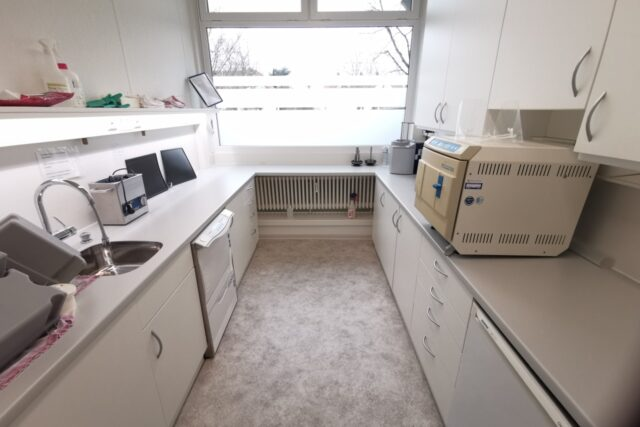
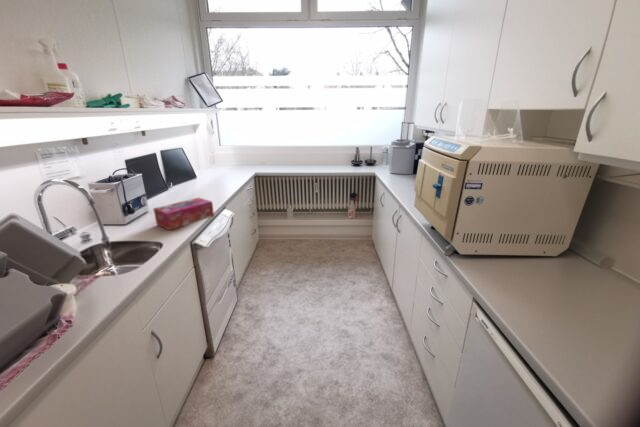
+ tissue box (185, 212)
